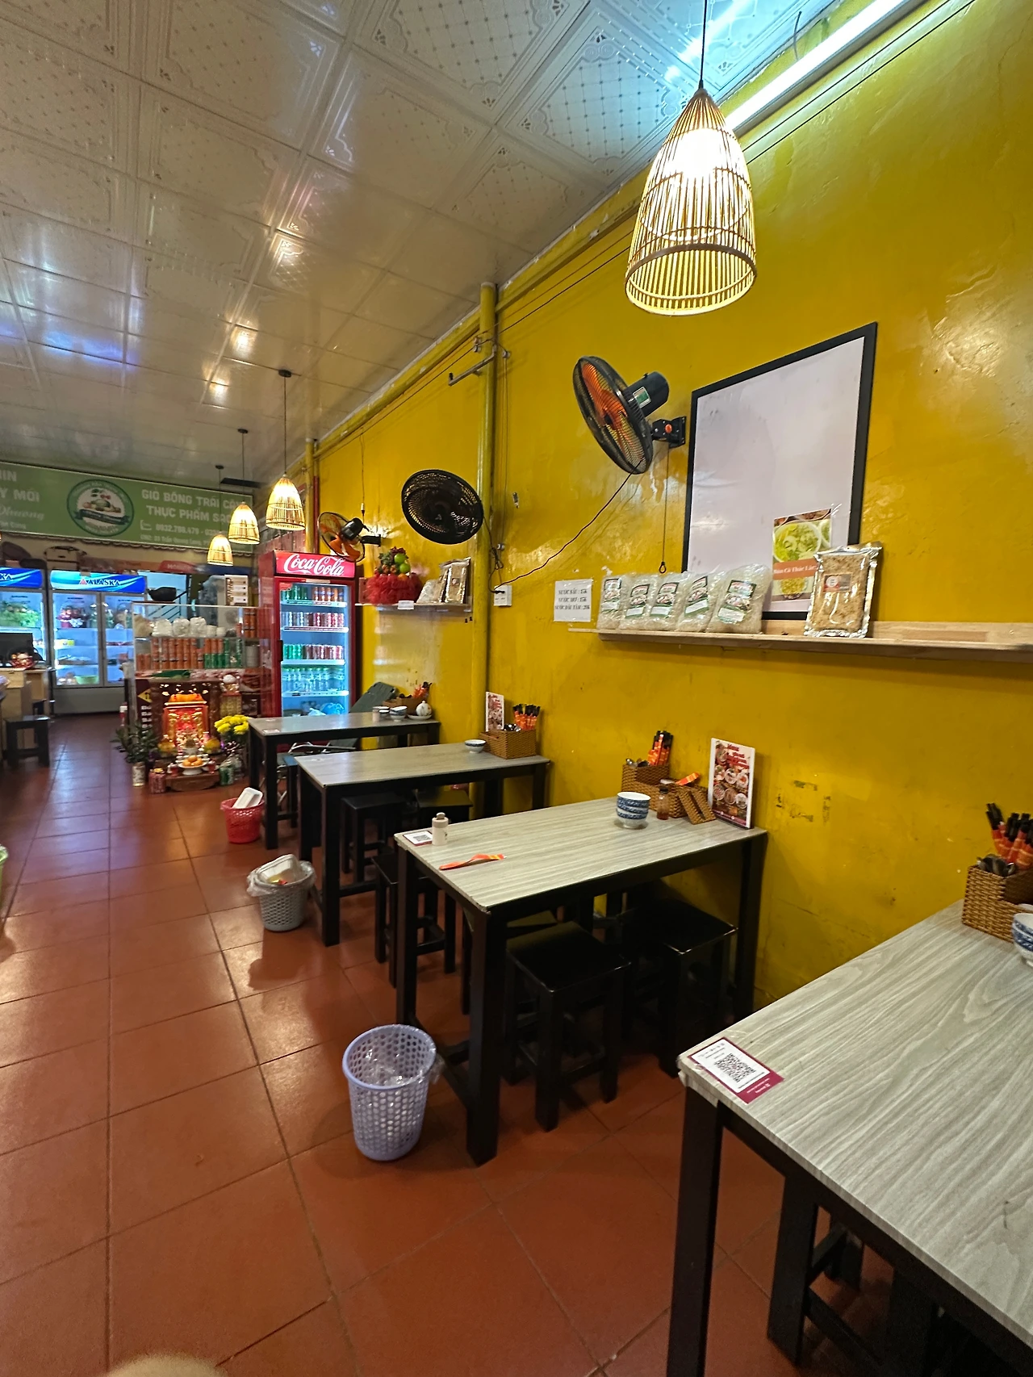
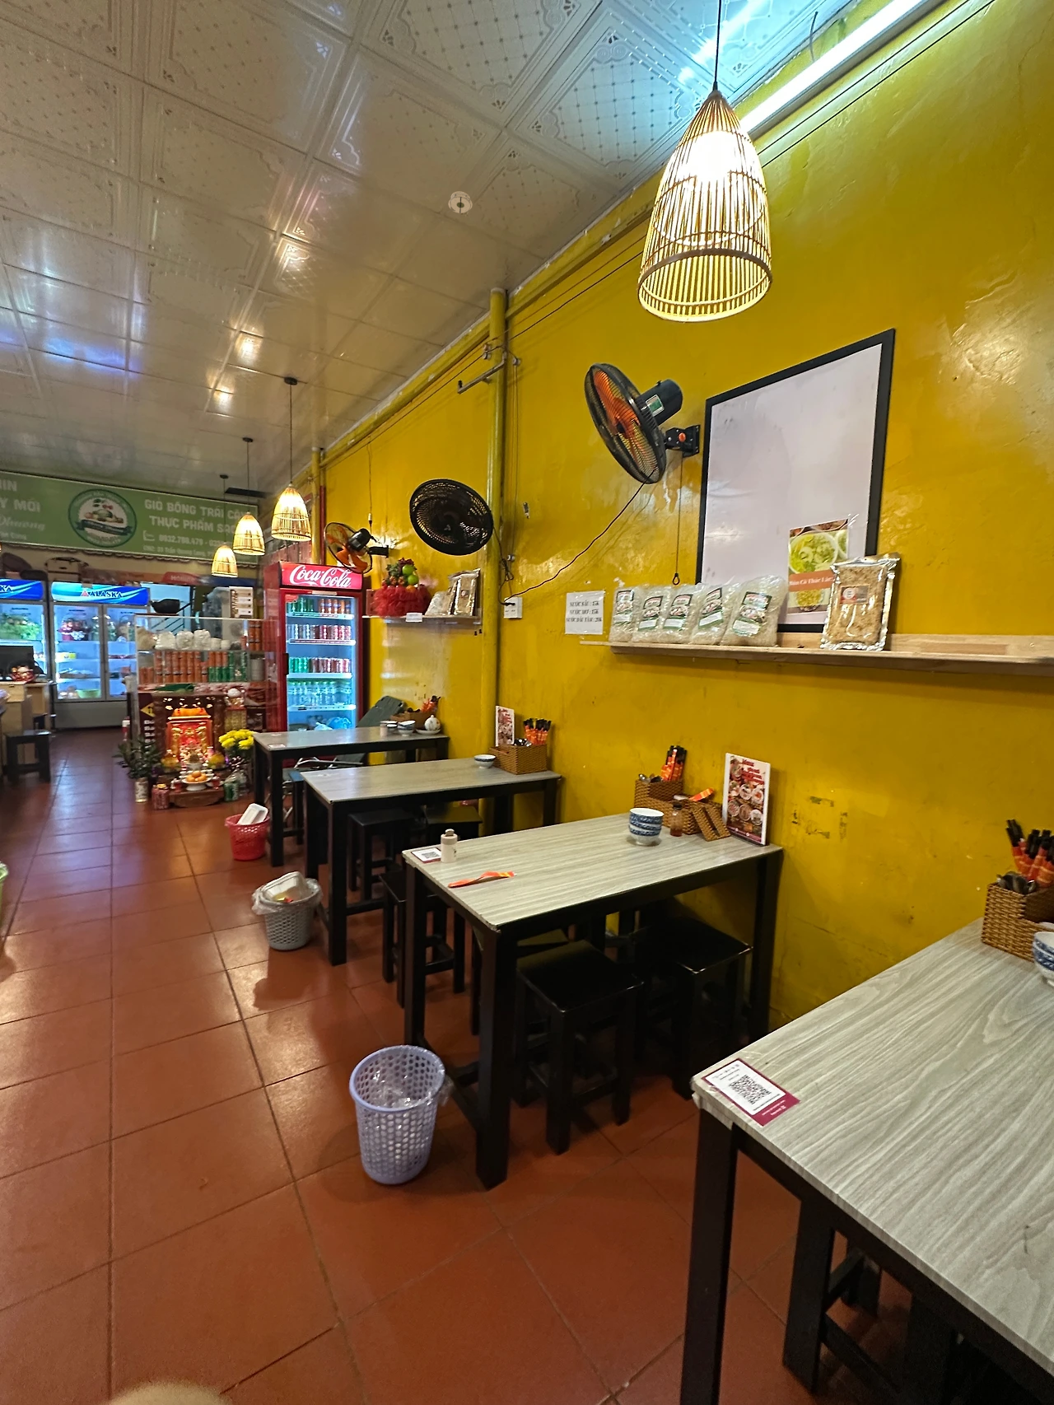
+ smoke detector (459, 202)
